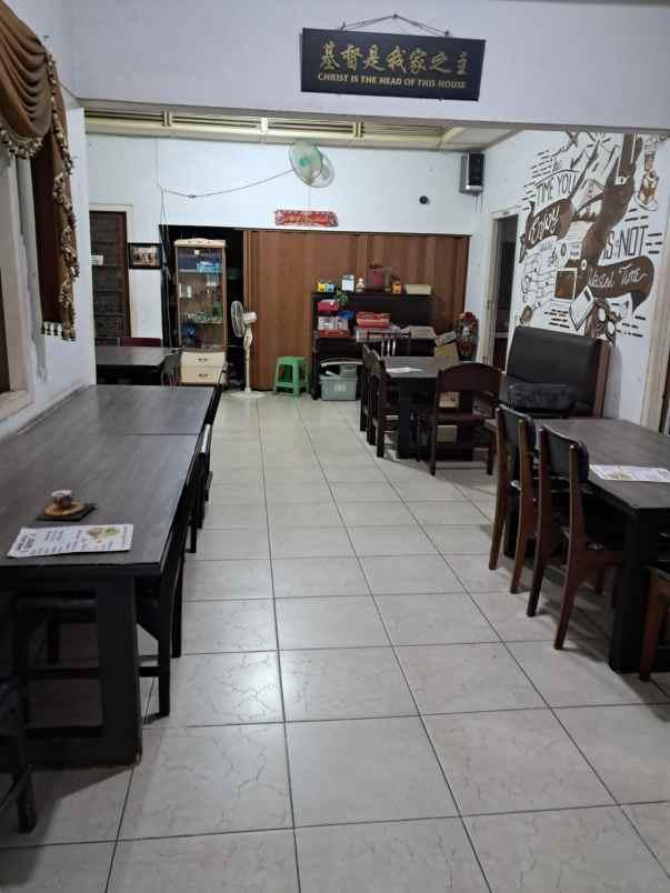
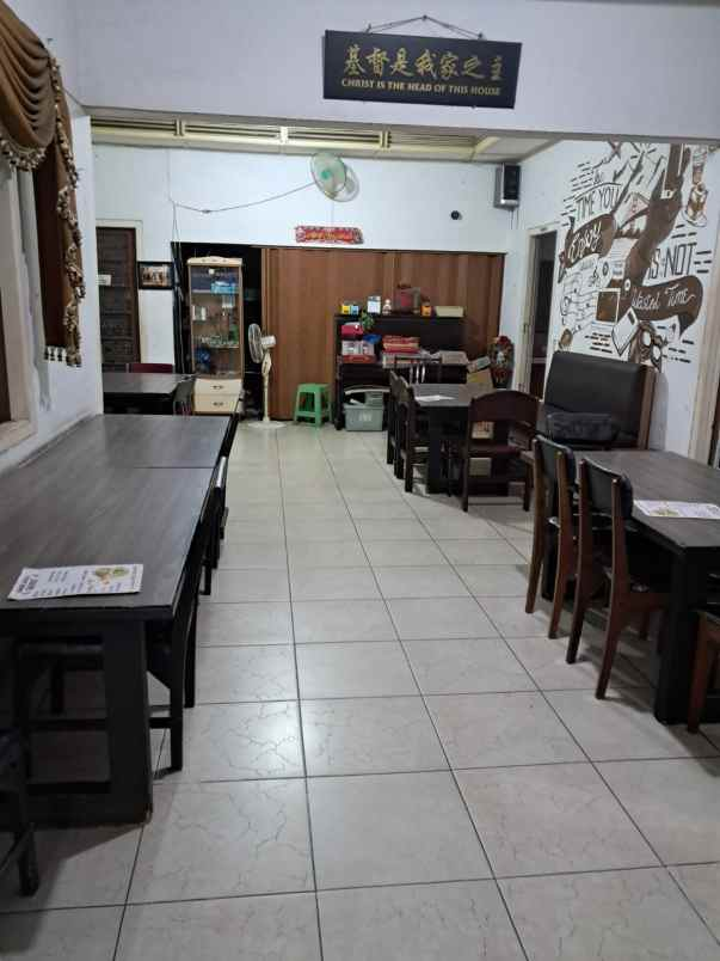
- teacup (66, 502)
